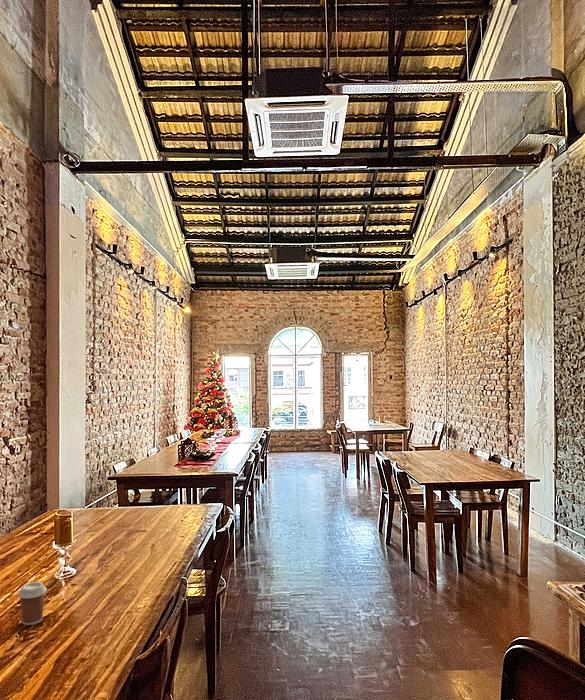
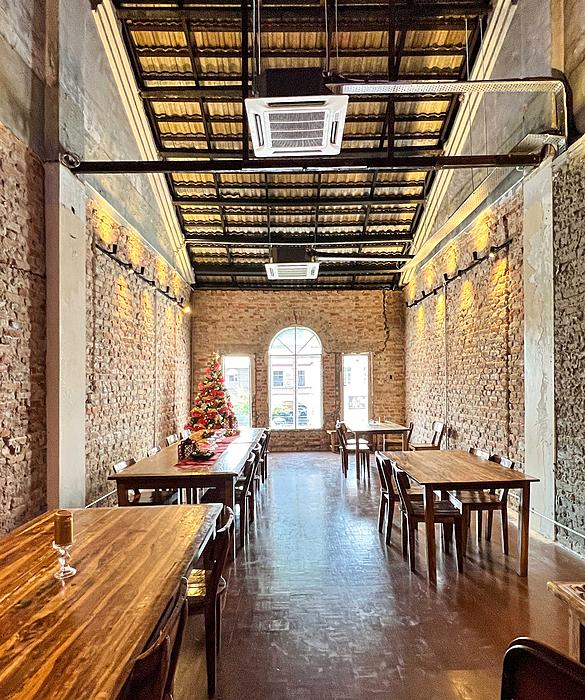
- coffee cup (32, 603)
